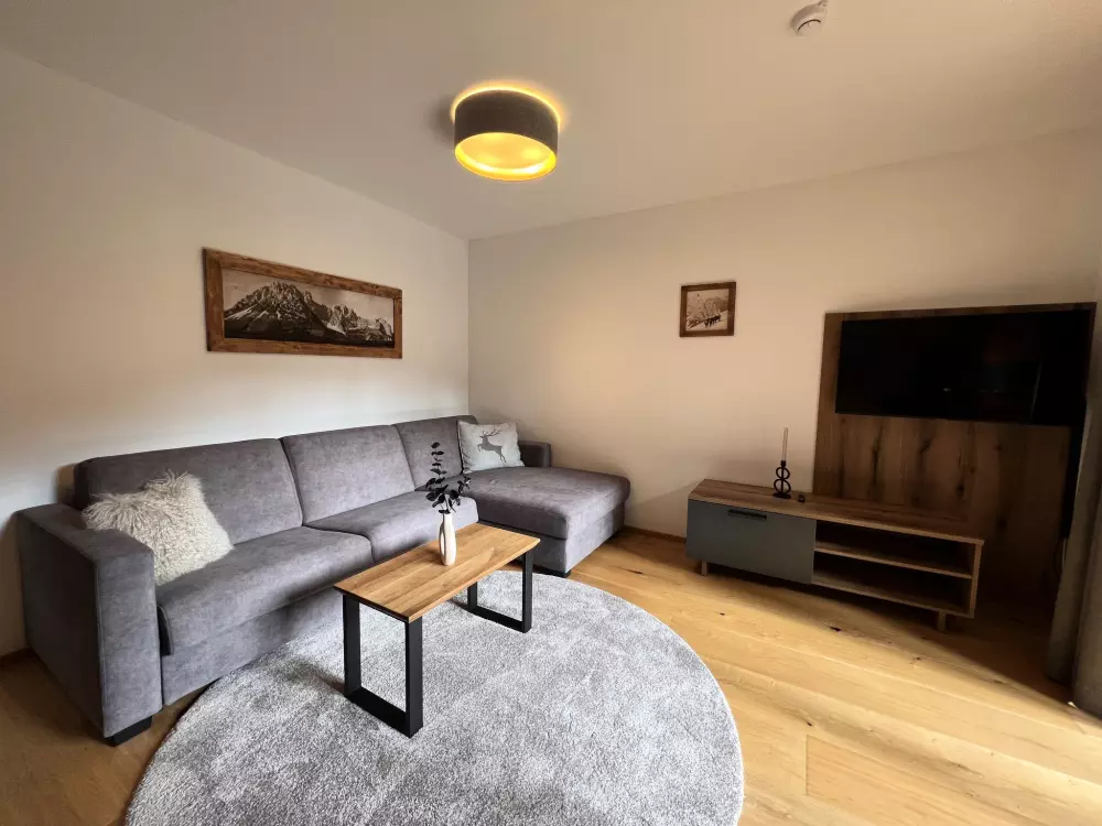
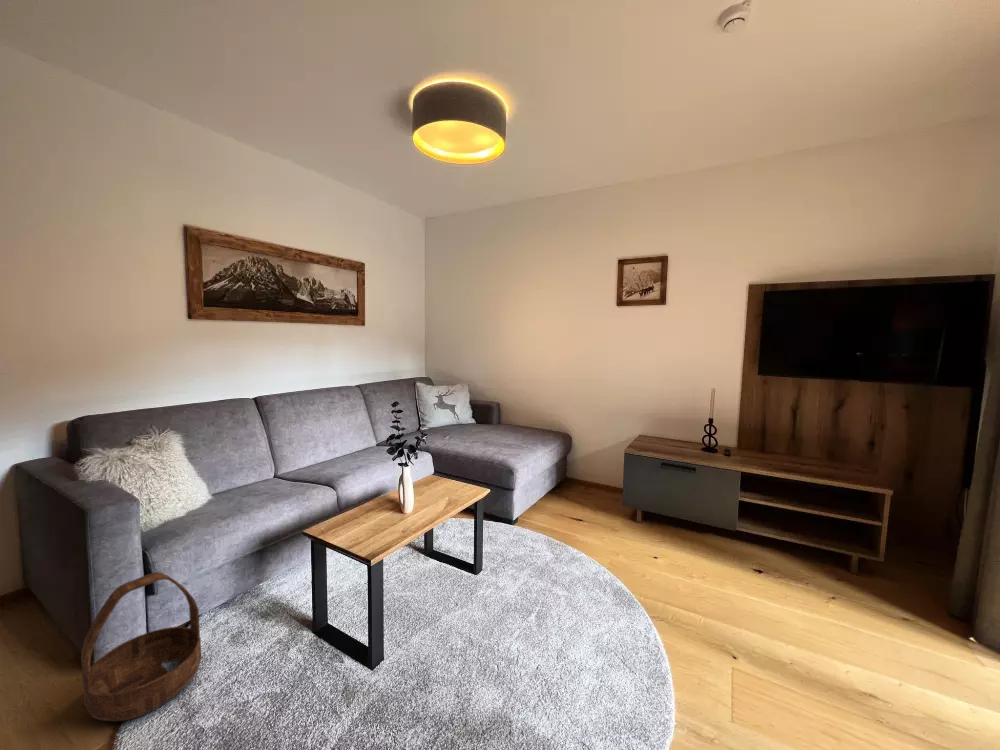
+ basket (144, 635)
